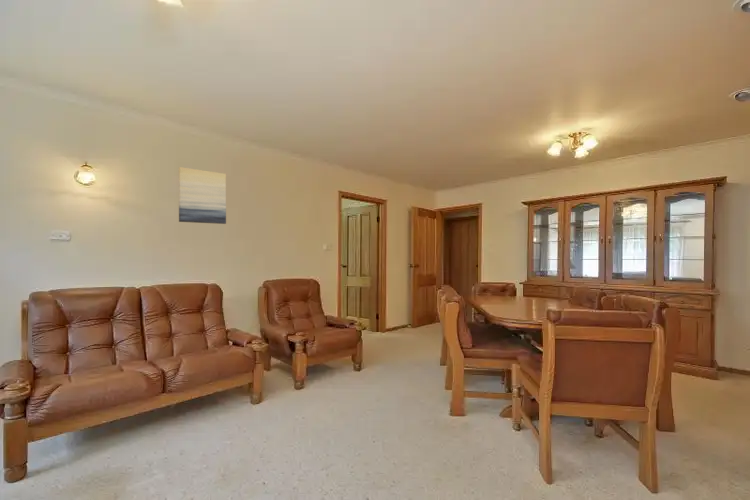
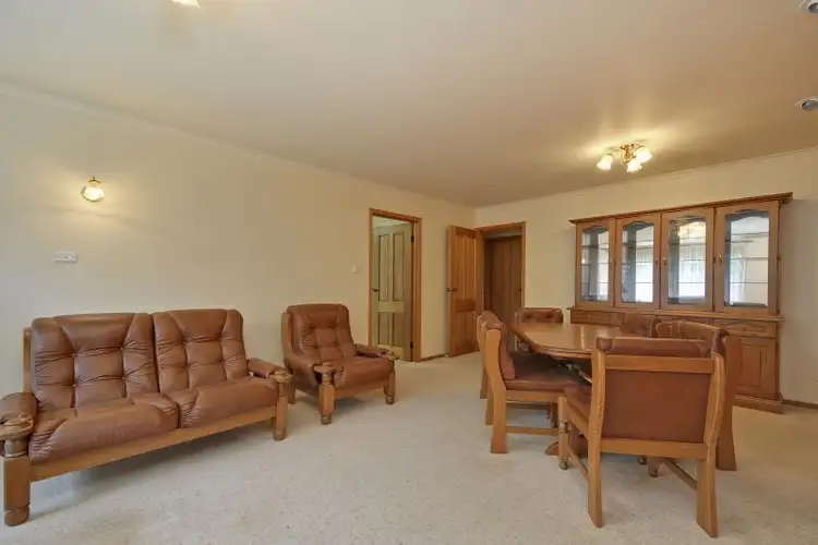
- wall art (203, 196)
